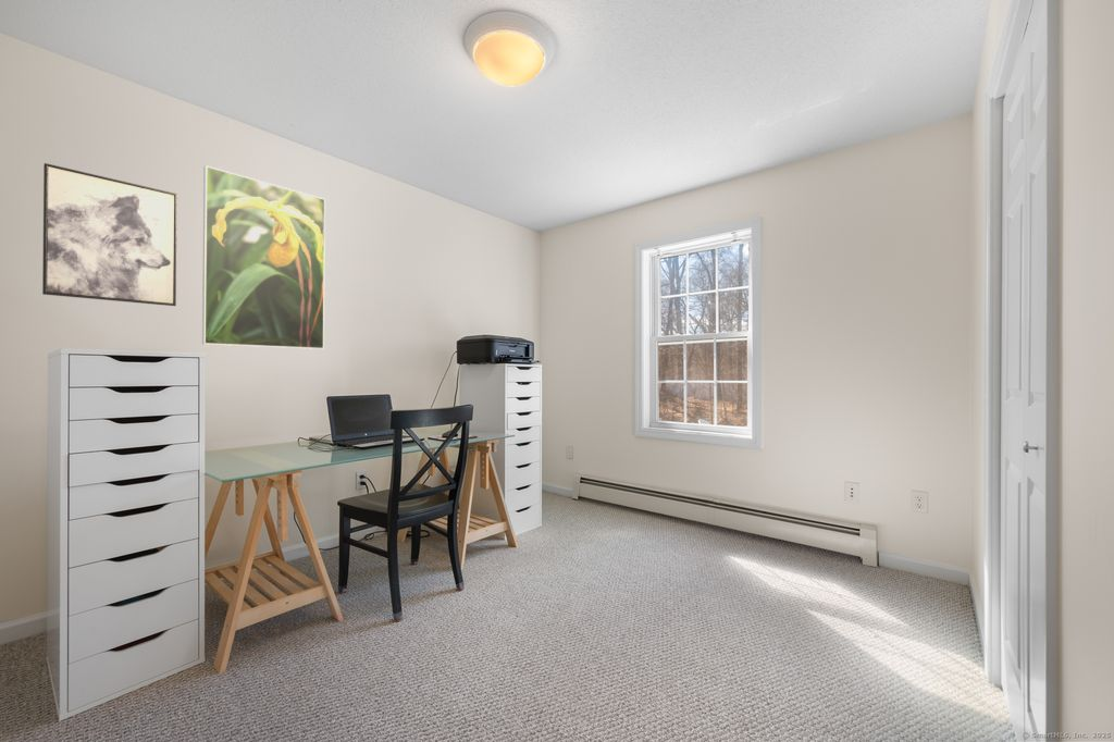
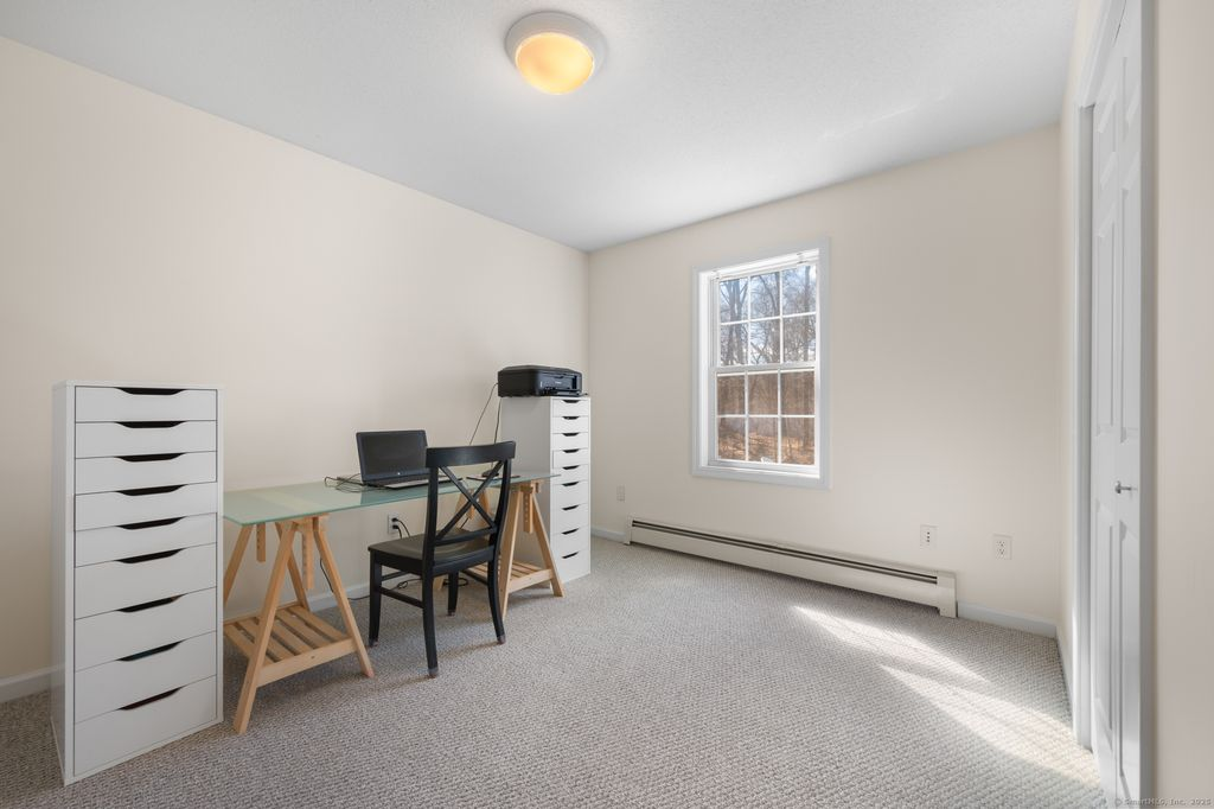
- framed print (269, 265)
- wall art (114, 239)
